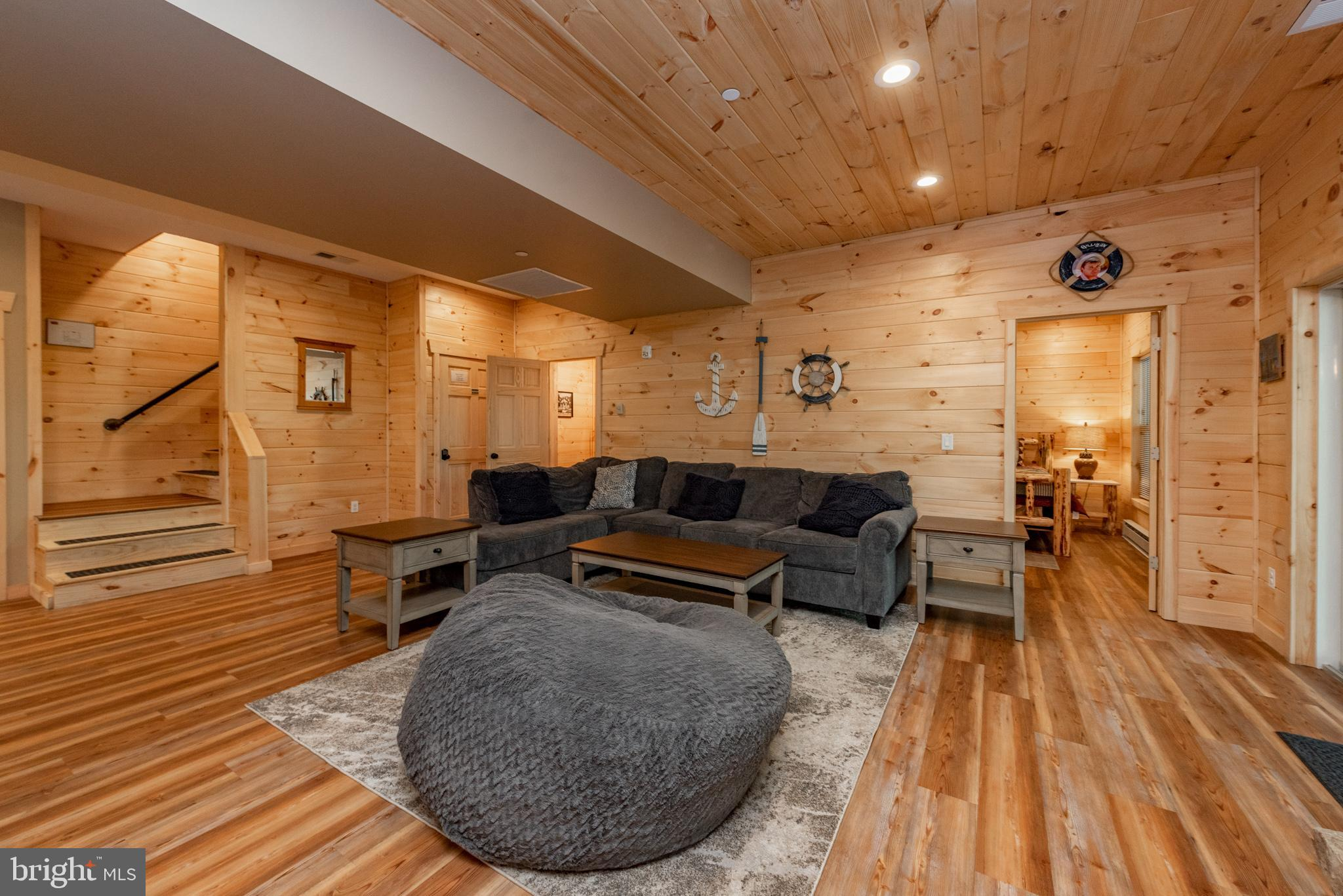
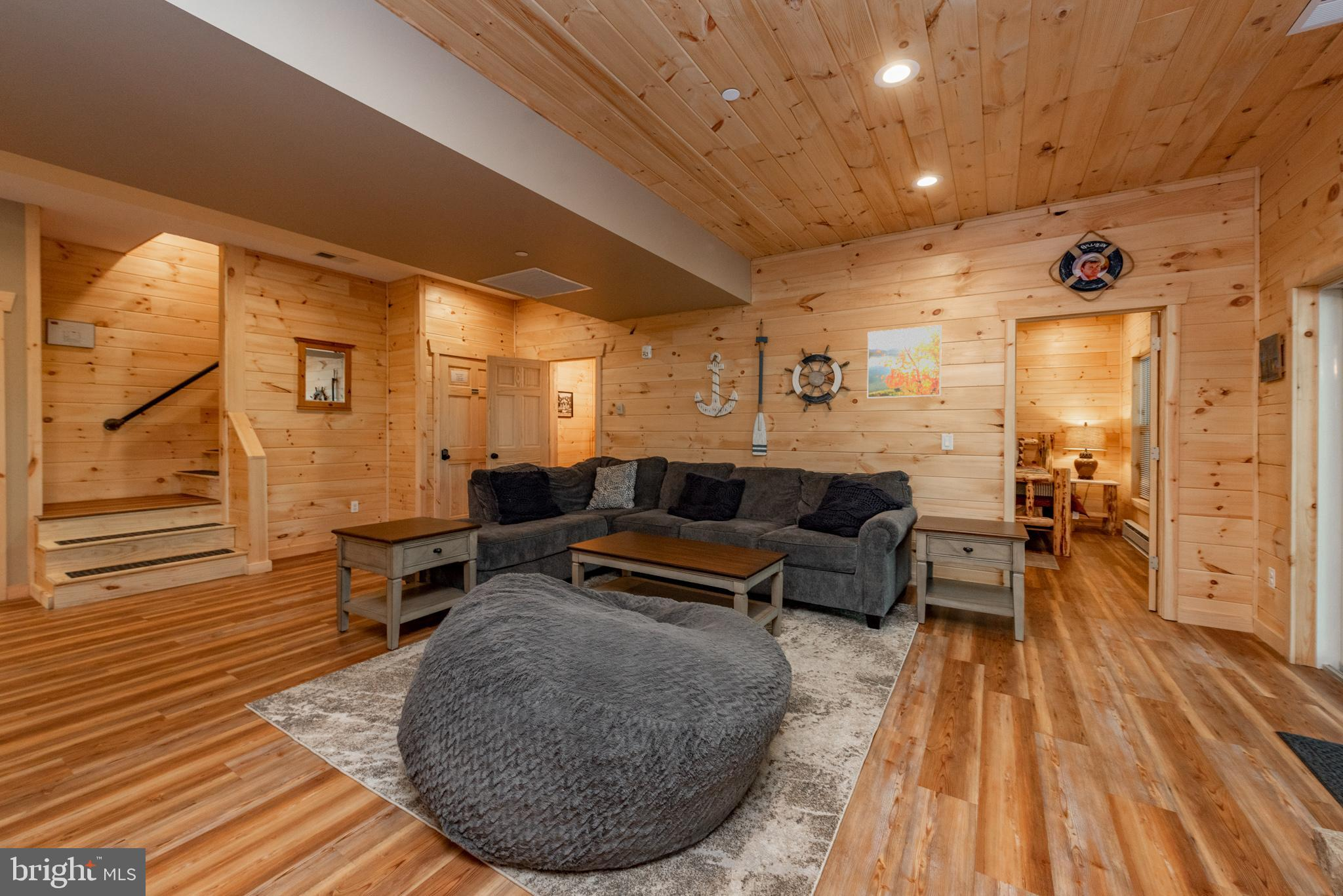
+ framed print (903, 362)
